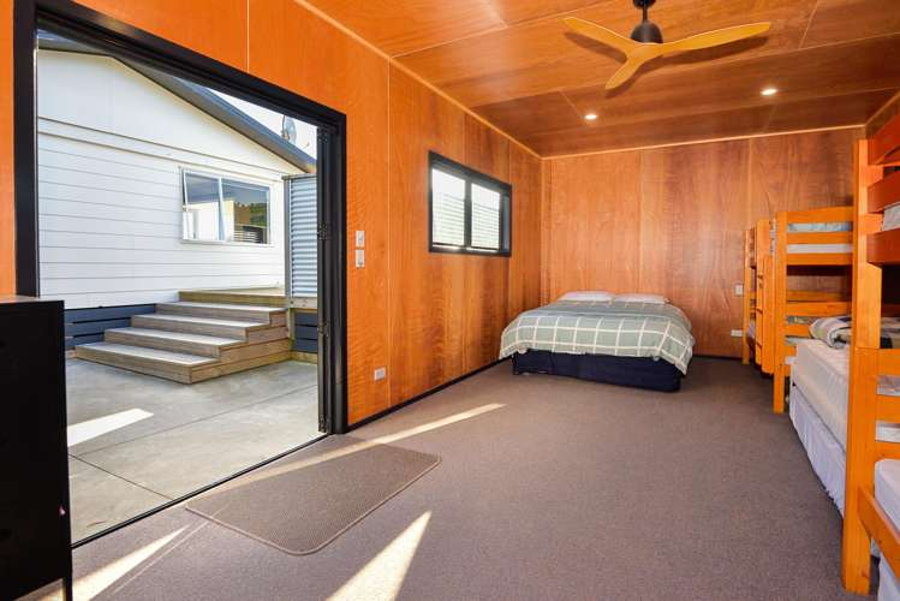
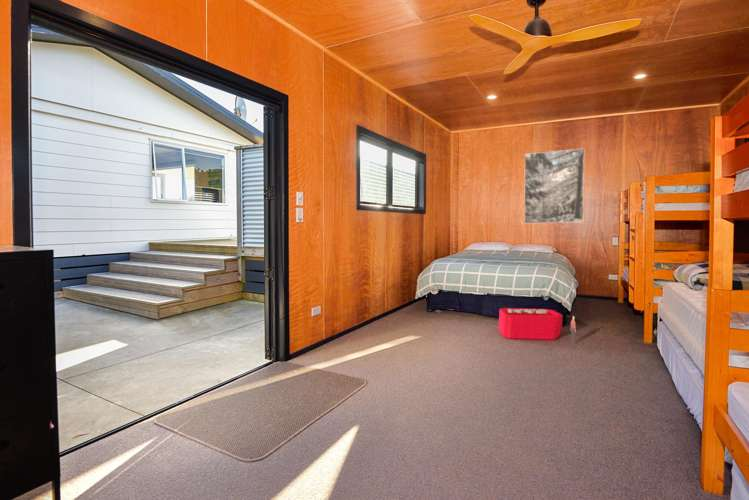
+ storage bin (533, 323)
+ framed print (553, 187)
